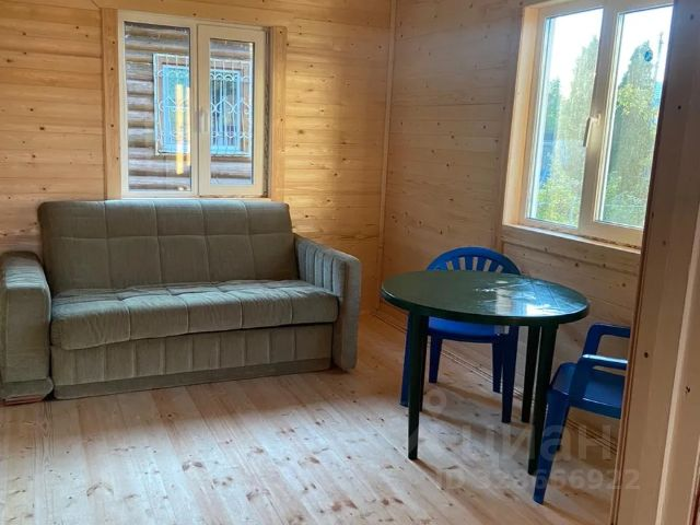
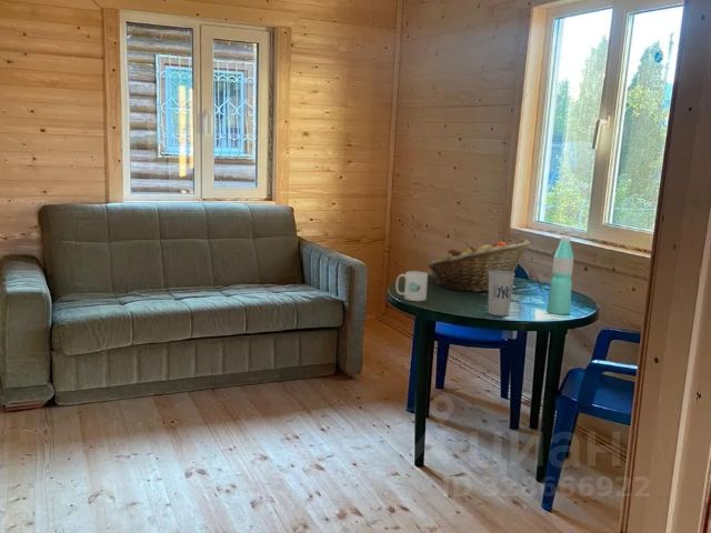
+ water bottle (561, 274)
+ fruit basket (479, 261)
+ cup (500, 293)
+ mug (411, 285)
